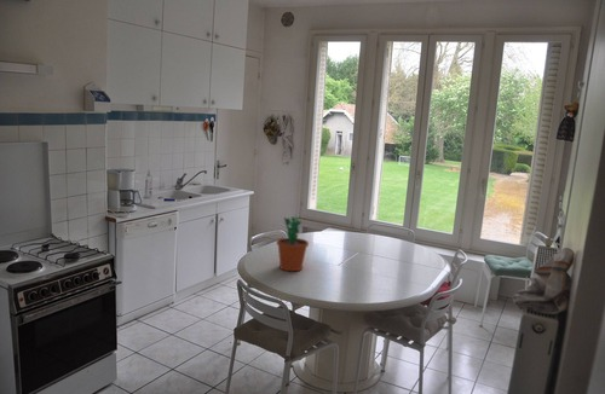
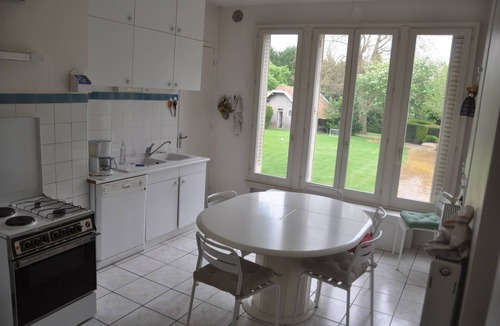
- flower pot (292, 242)
